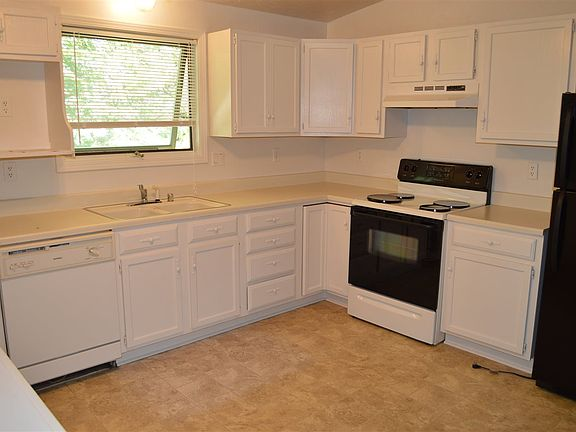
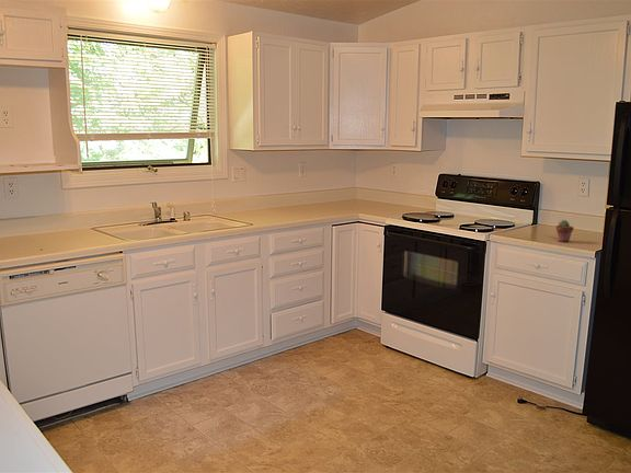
+ potted succulent (564, 230)
